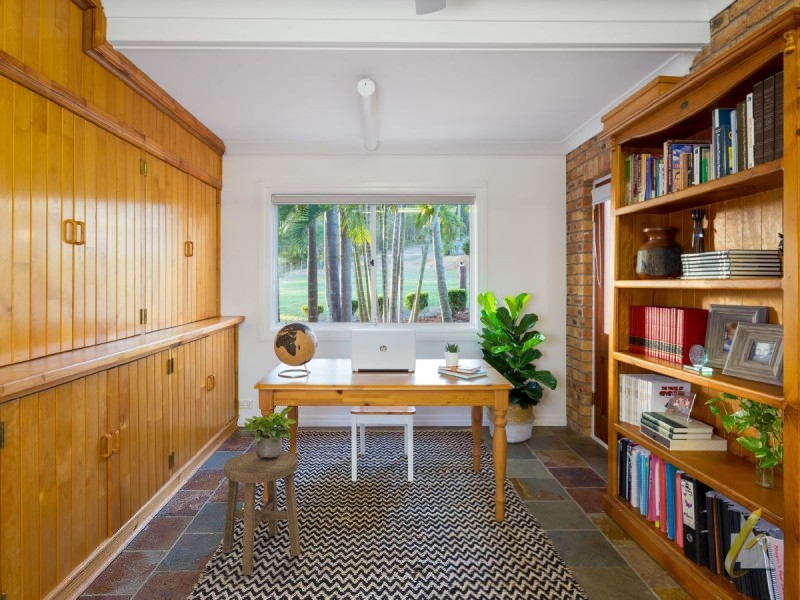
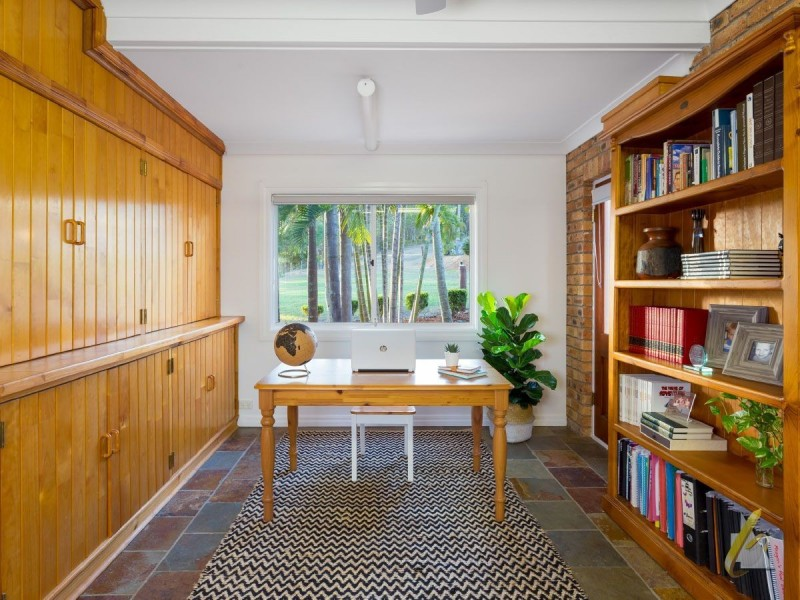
- stool (262, 508)
- potted plant (268, 434)
